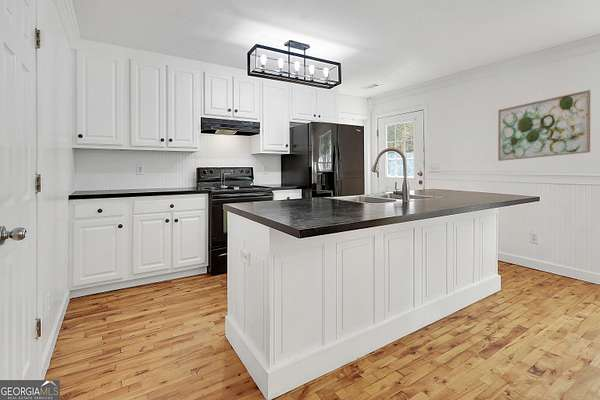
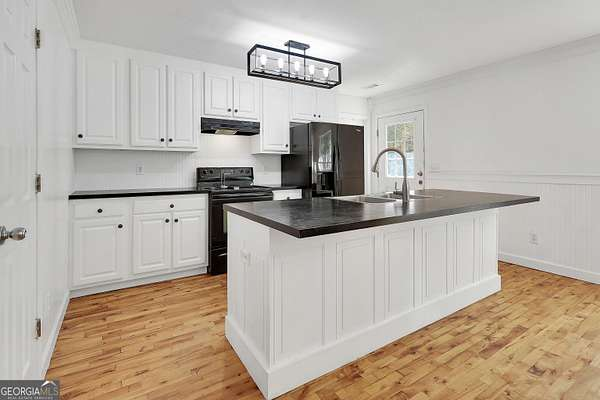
- wall art (539, 128)
